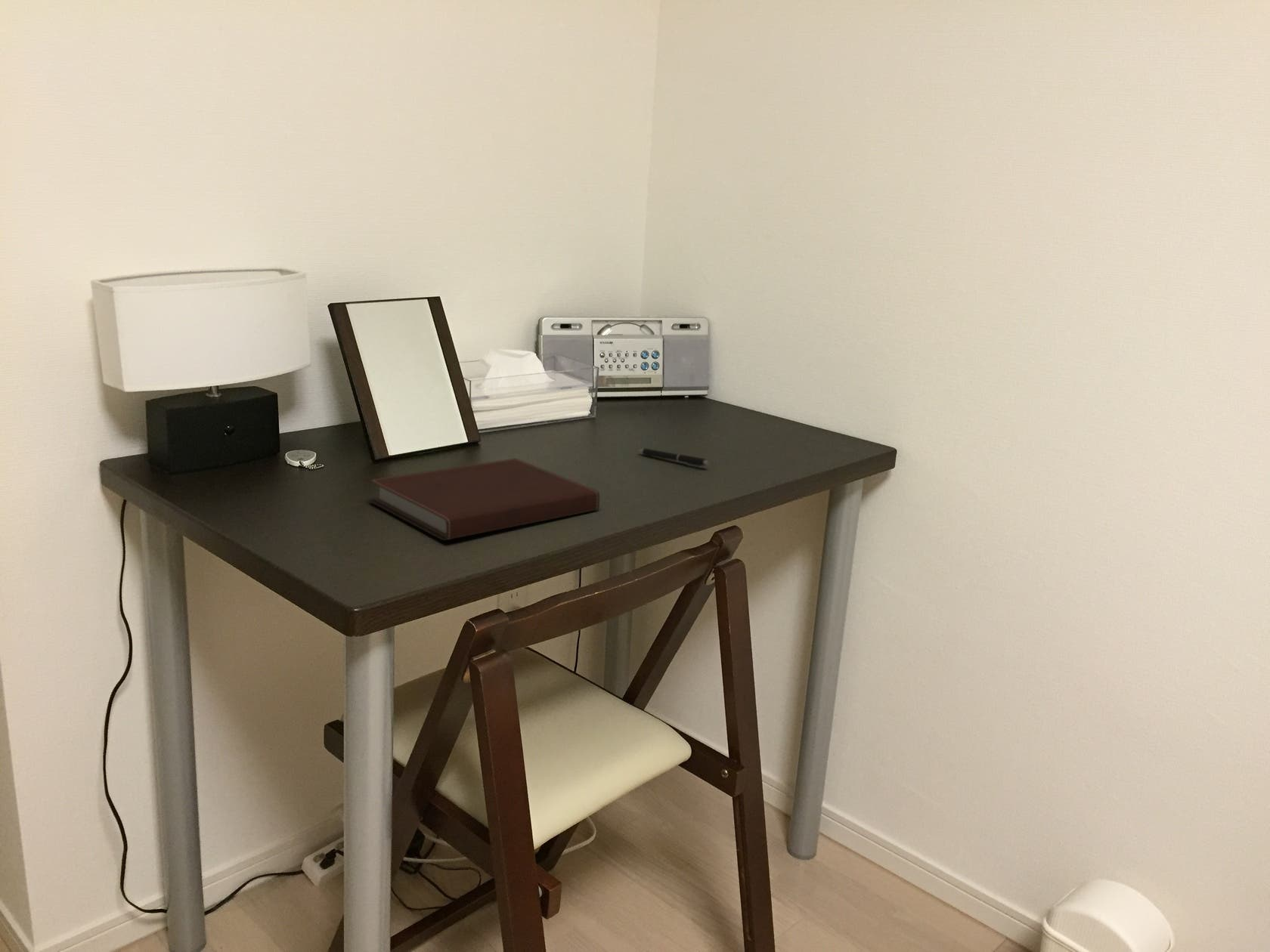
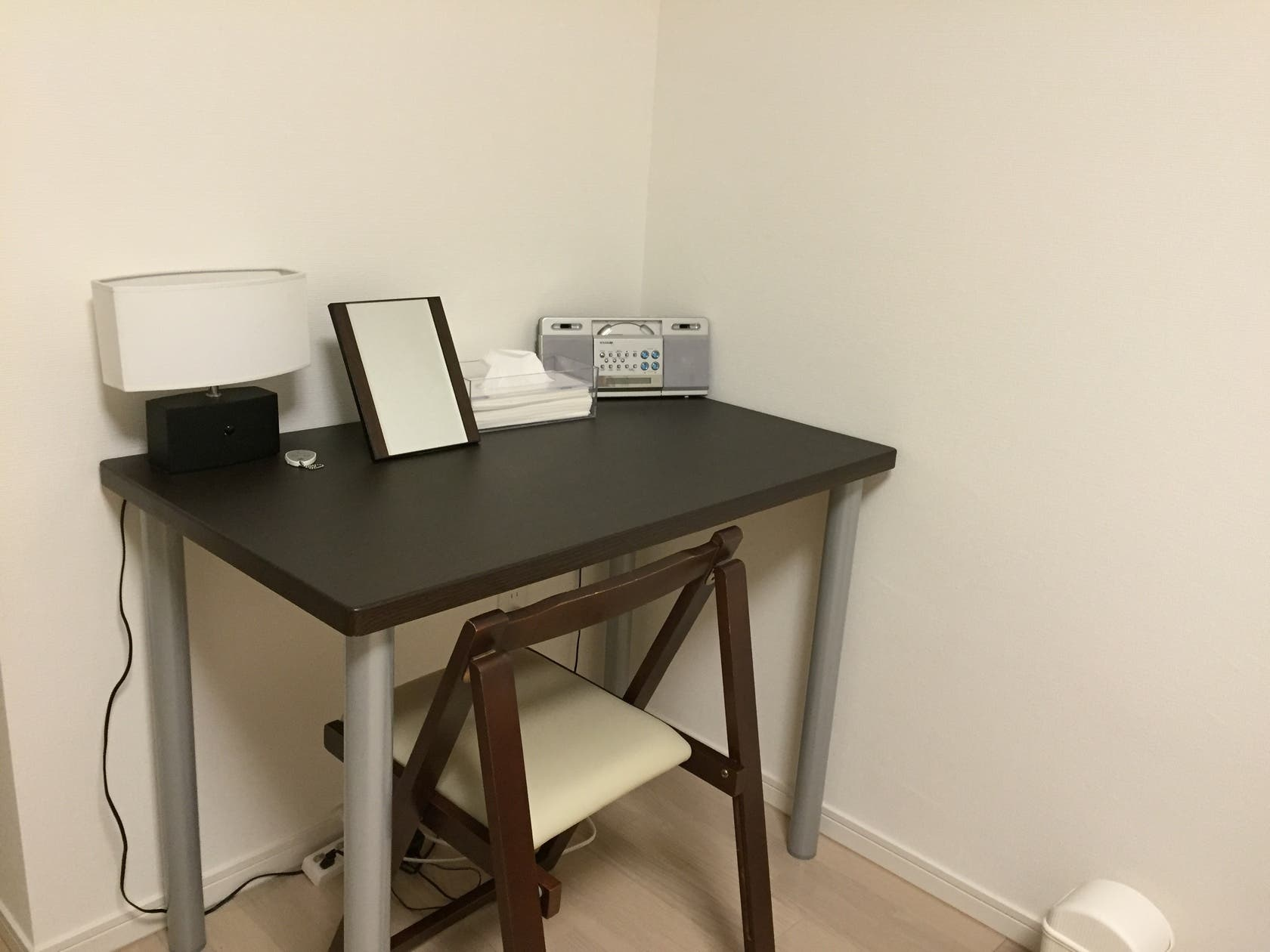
- notebook (484, 496)
- pen (671, 456)
